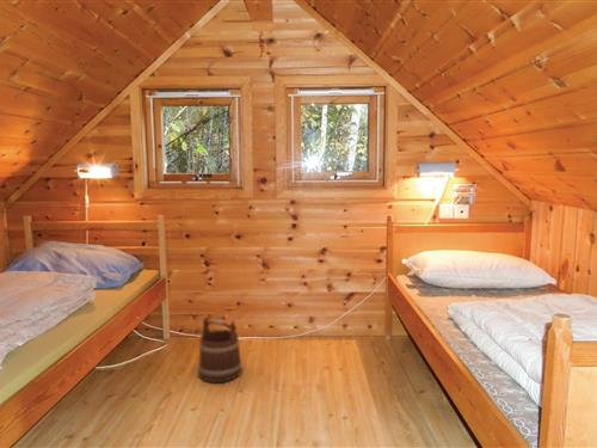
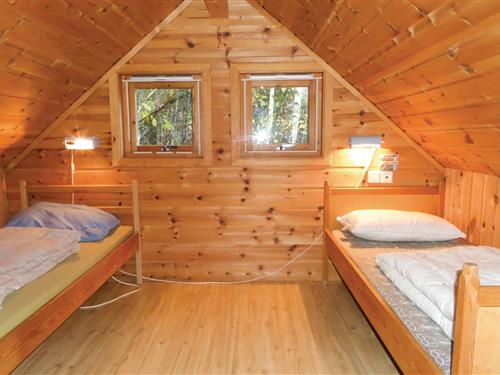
- bucket (219, 345)
